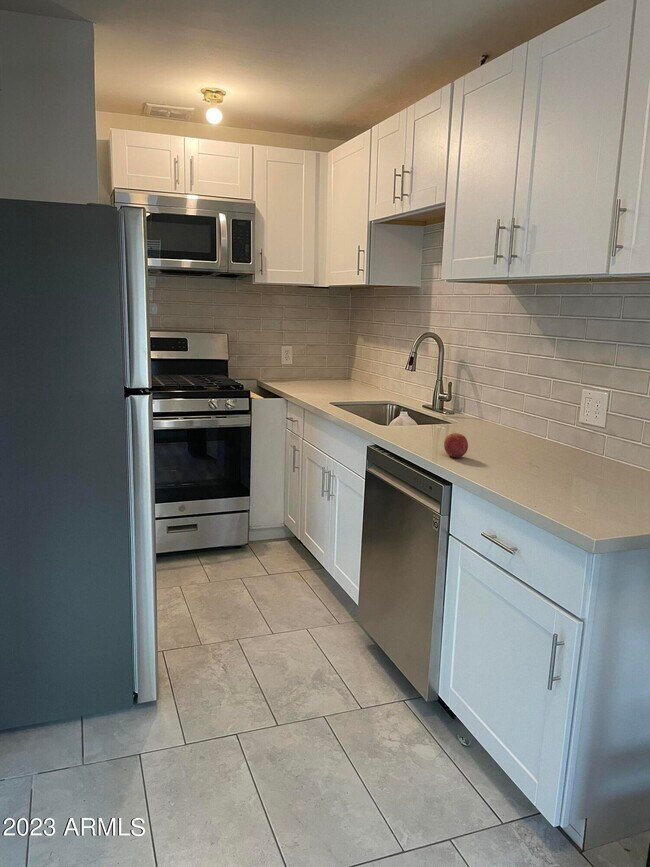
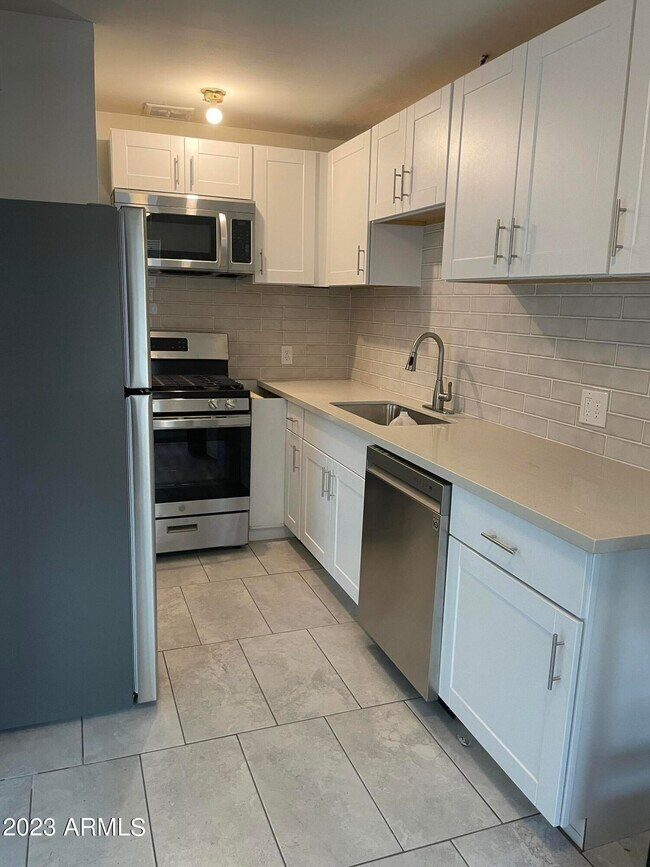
- fruit (455, 444)
